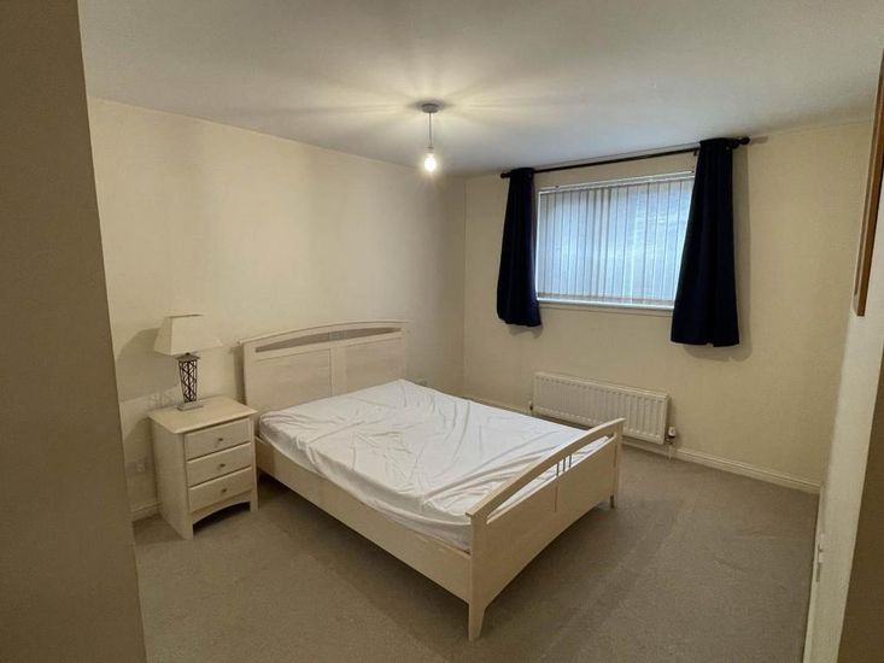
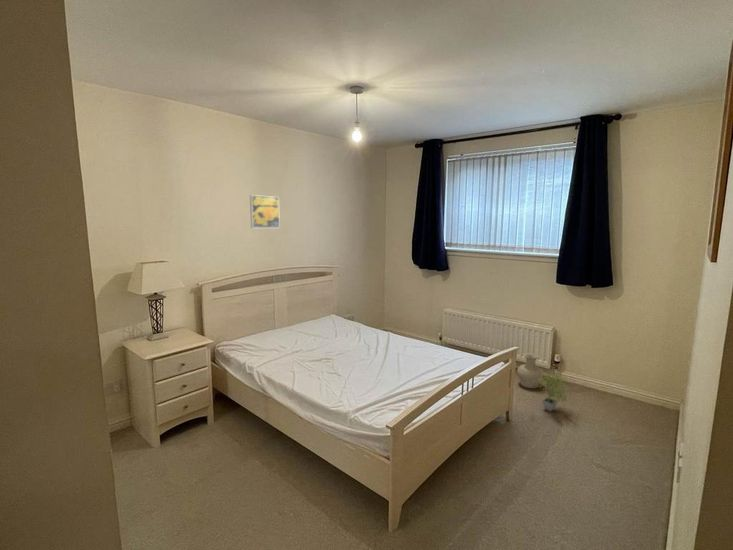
+ vase (530, 370)
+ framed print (265, 212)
+ potted plant (553, 389)
